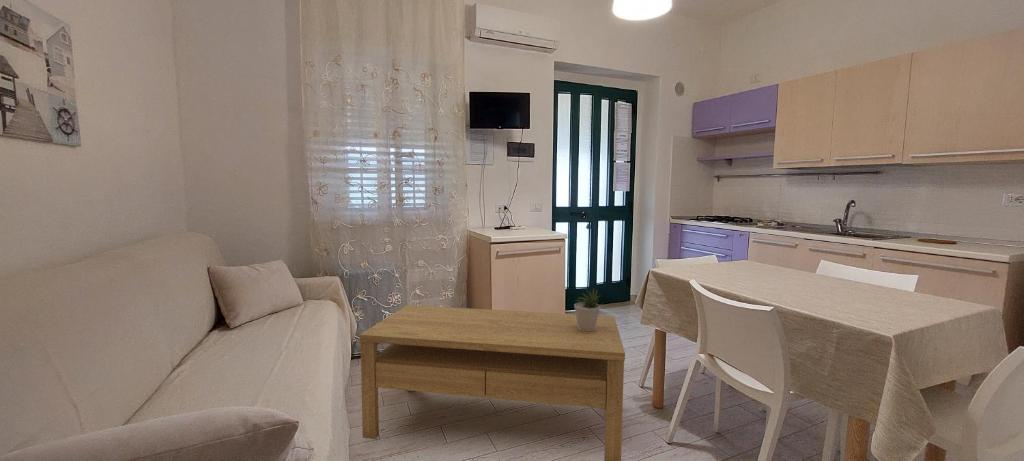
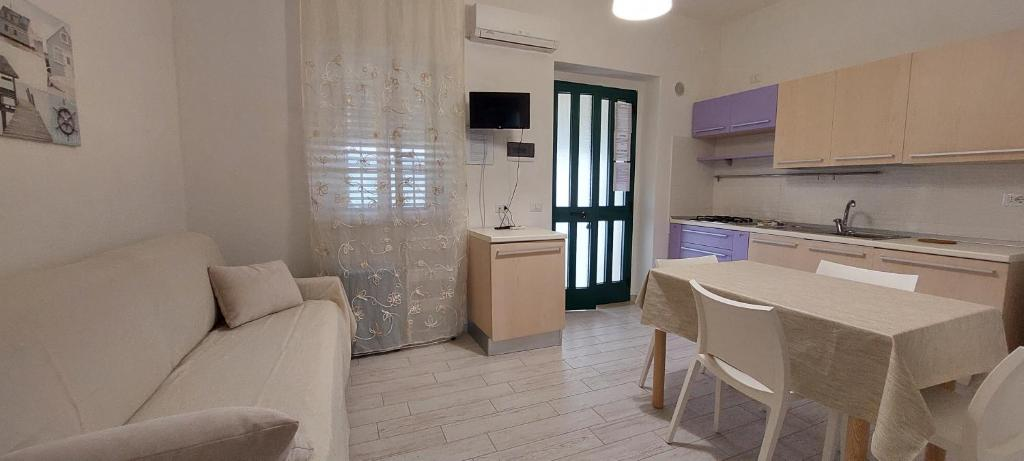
- coffee table (496, 373)
- potted plant (588, 308)
